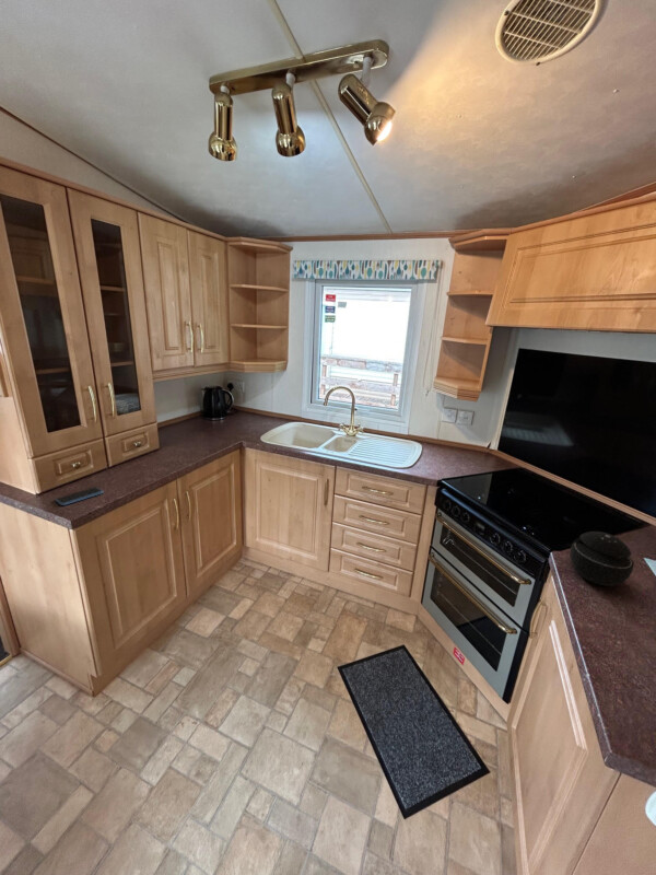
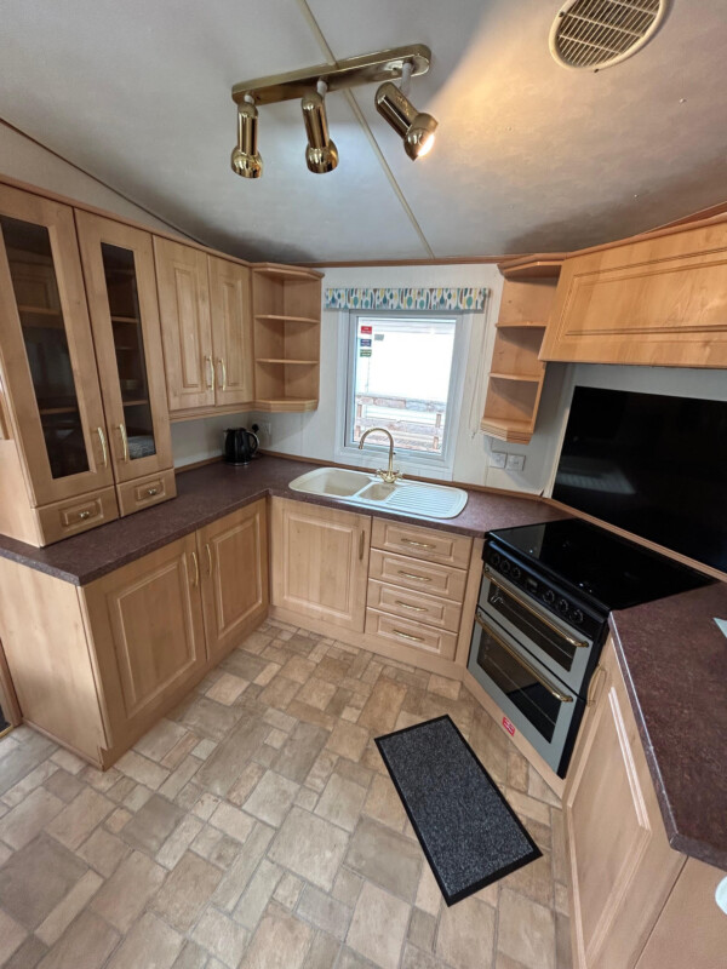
- speaker (600, 556)
- smartphone (80, 495)
